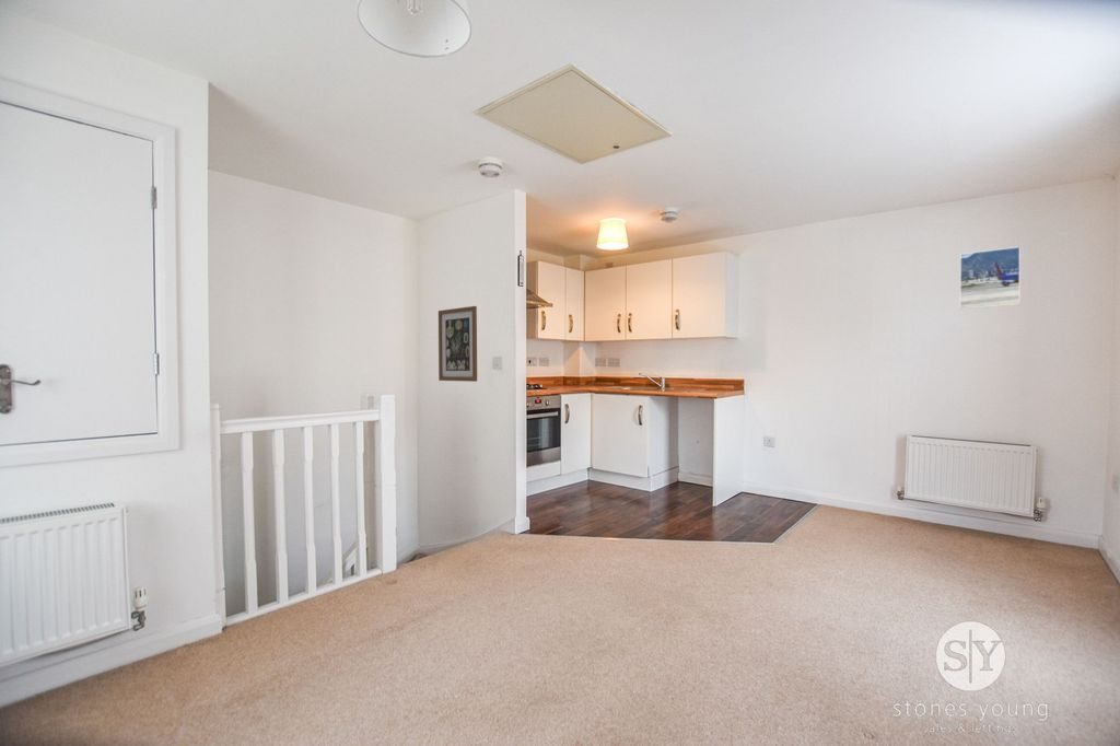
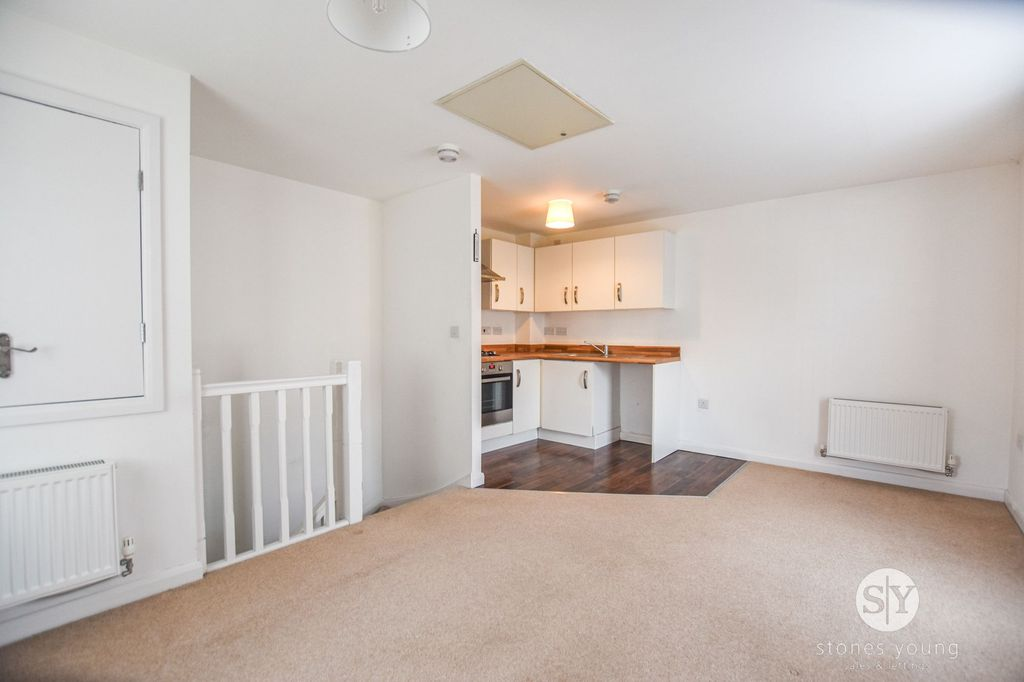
- wall art (456, 345)
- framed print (989, 278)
